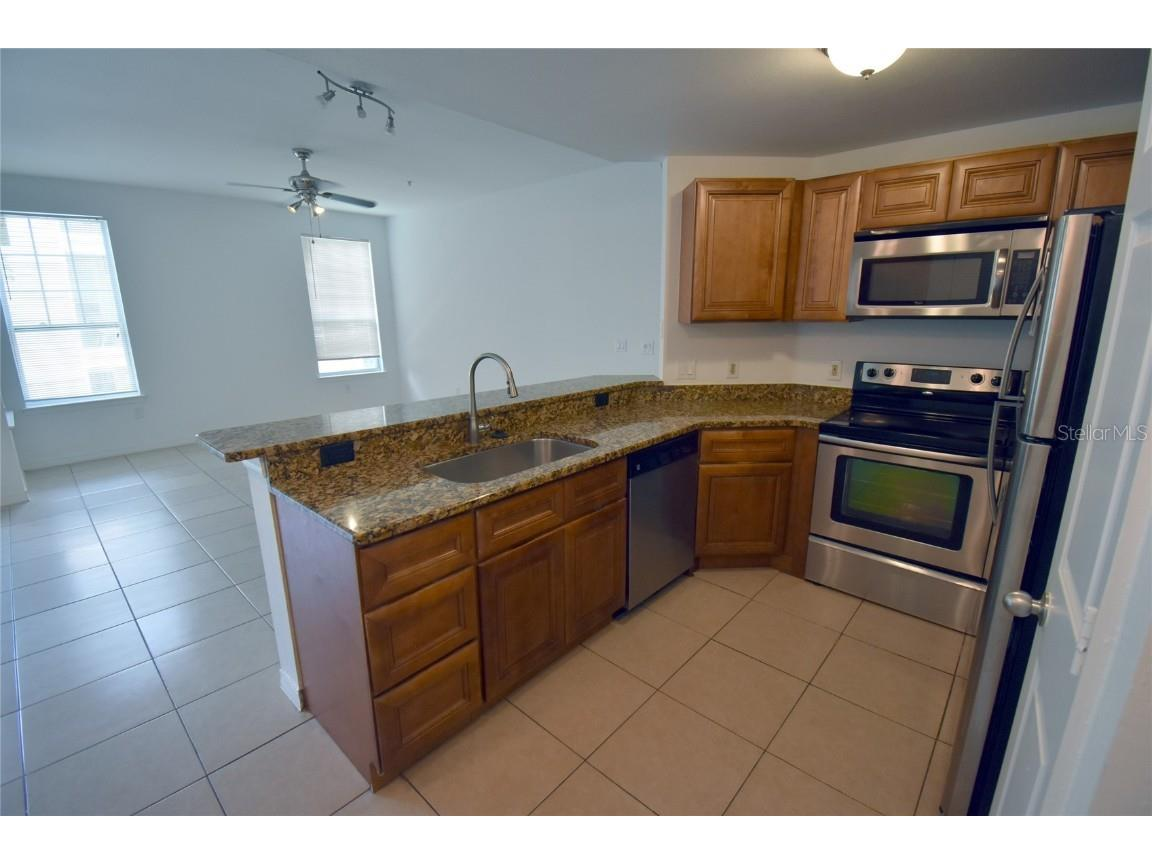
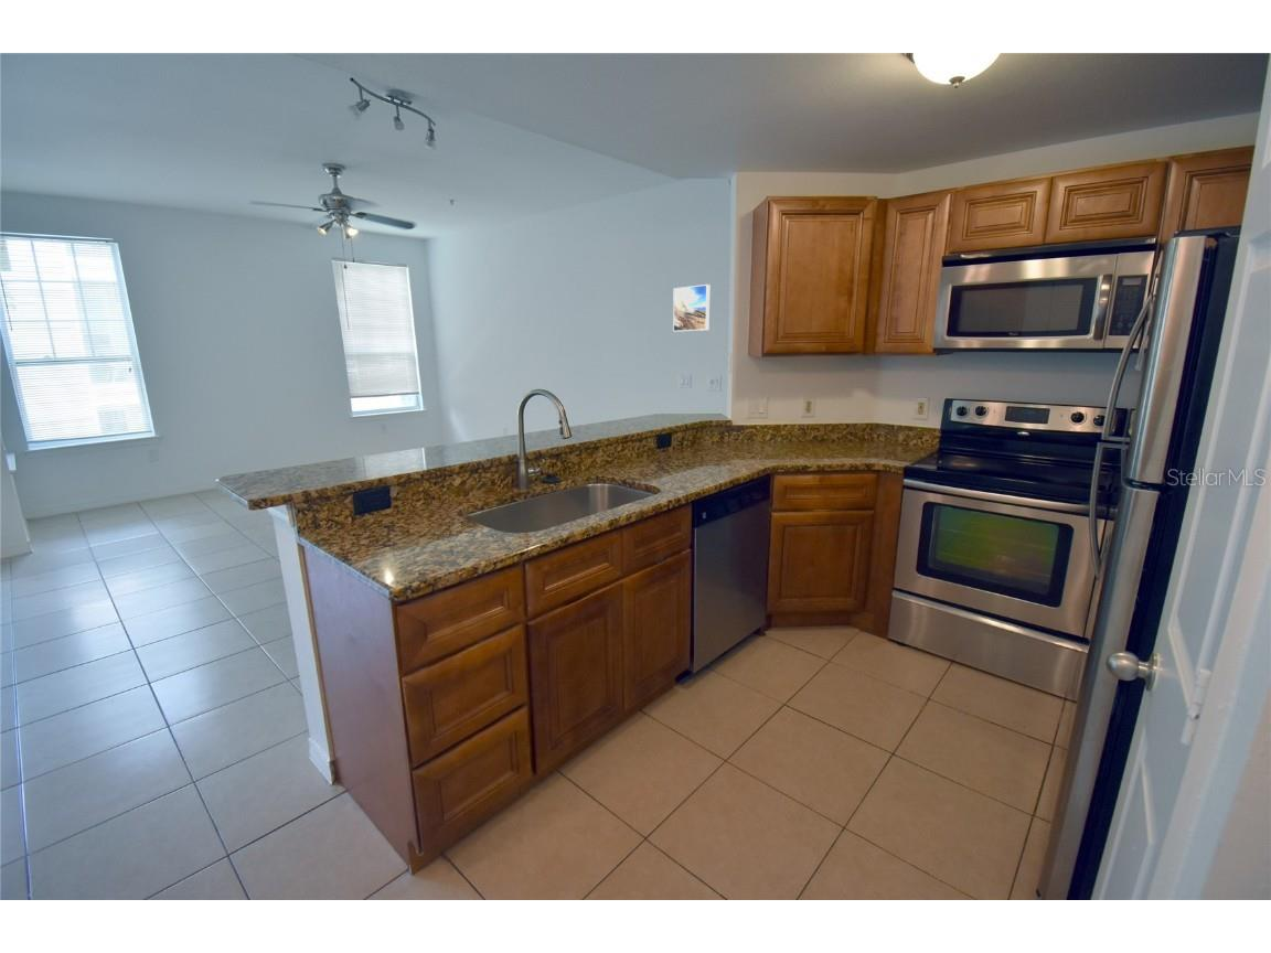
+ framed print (691, 309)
